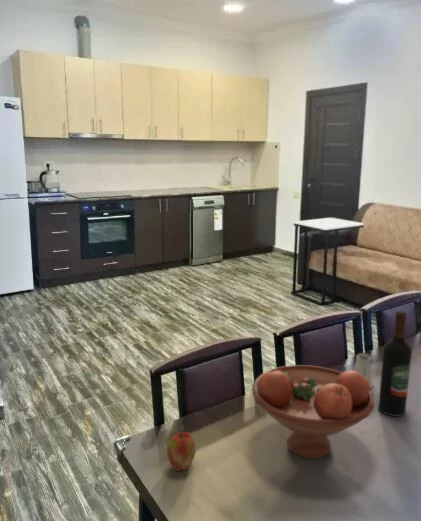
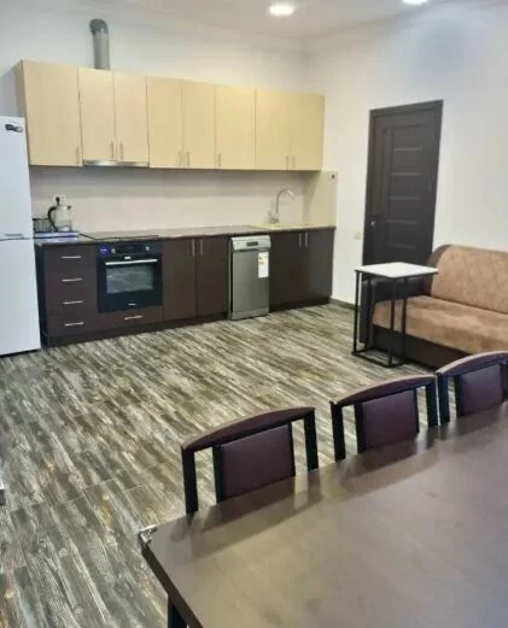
- fruit bowl (310, 407)
- wine bottle (396, 362)
- saltshaker (362, 369)
- apple (181, 448)
